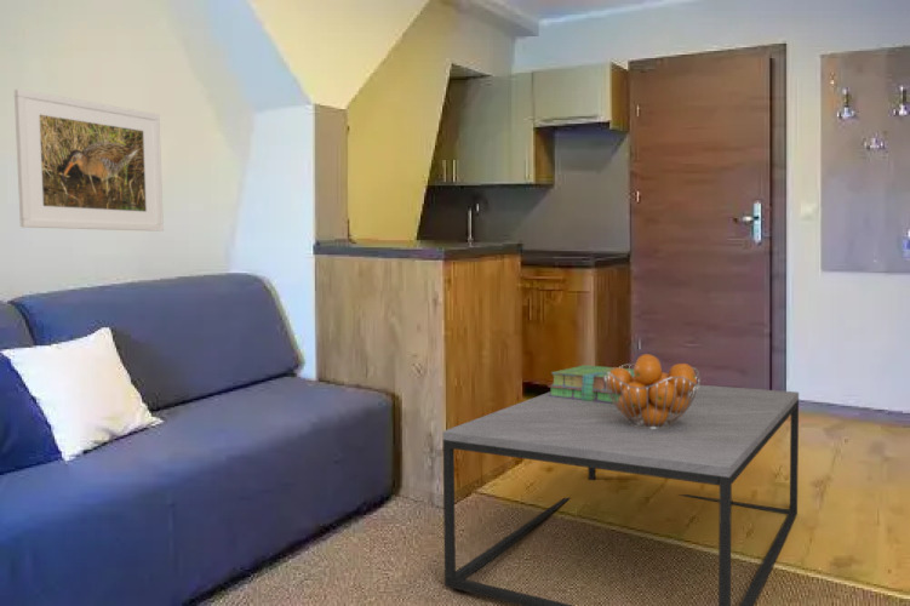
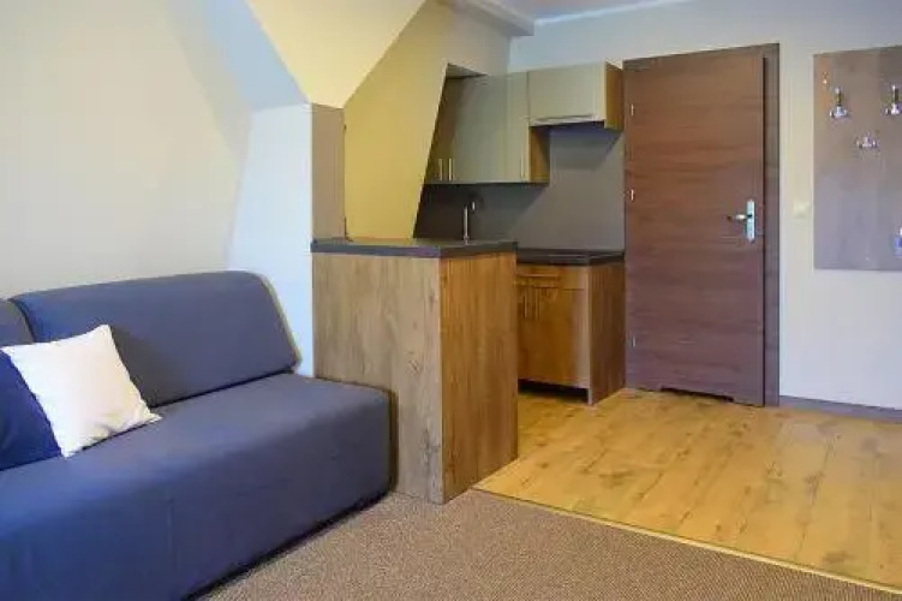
- fruit basket (651, 389)
- coffee table (640, 474)
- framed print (95, 166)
- stack of books (603, 382)
